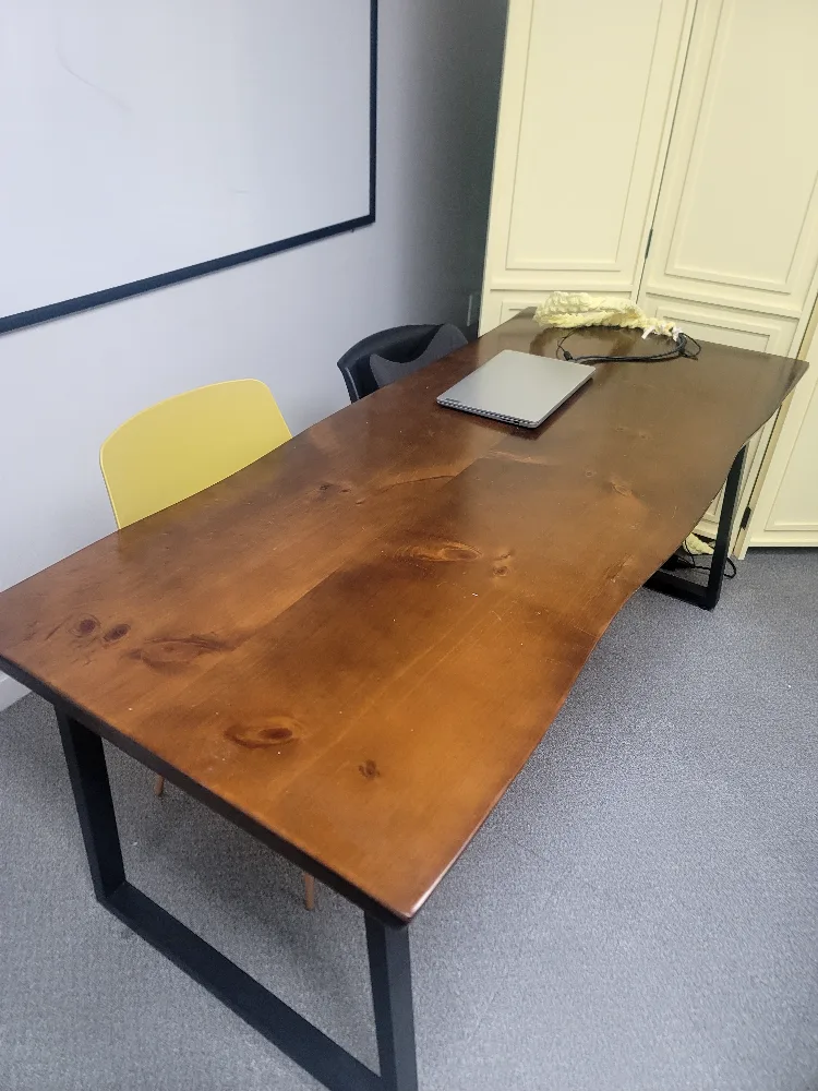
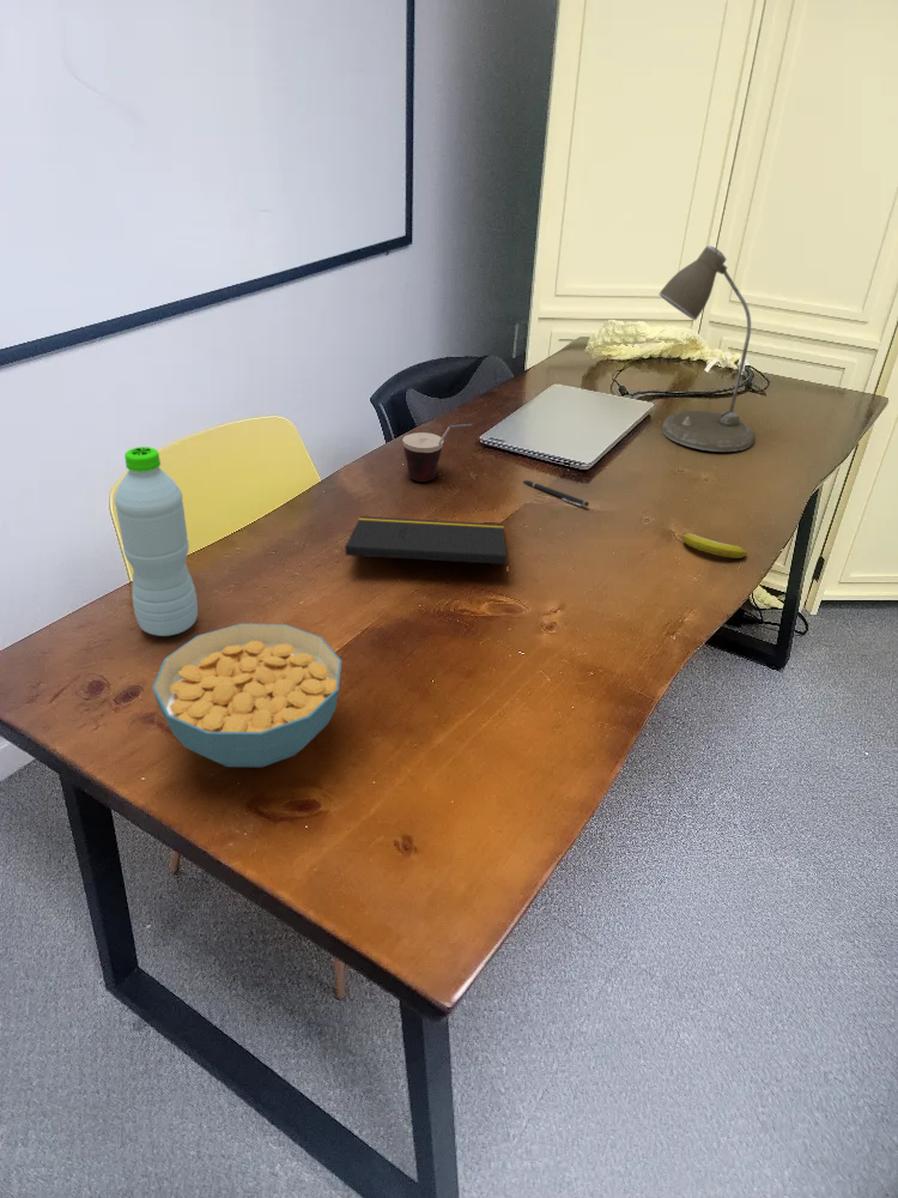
+ banana (711, 543)
+ desk lamp (742, 352)
+ water bottle (156, 544)
+ pen (553, 492)
+ notepad (427, 538)
+ cereal bowl (253, 708)
+ cup (437, 449)
